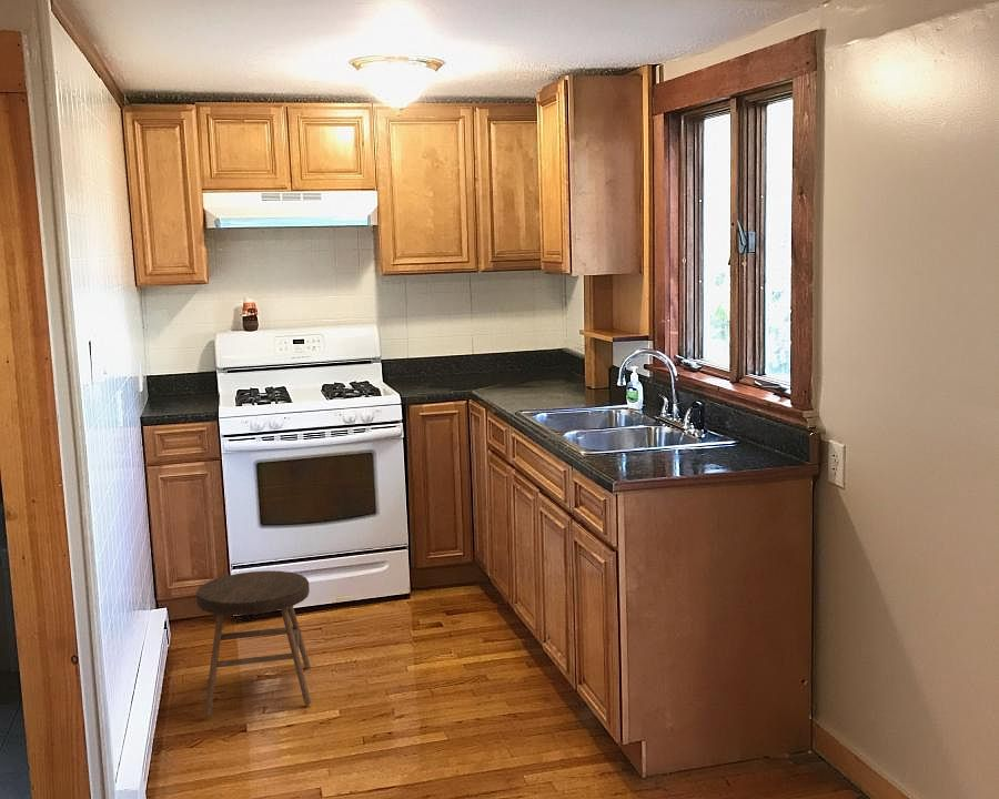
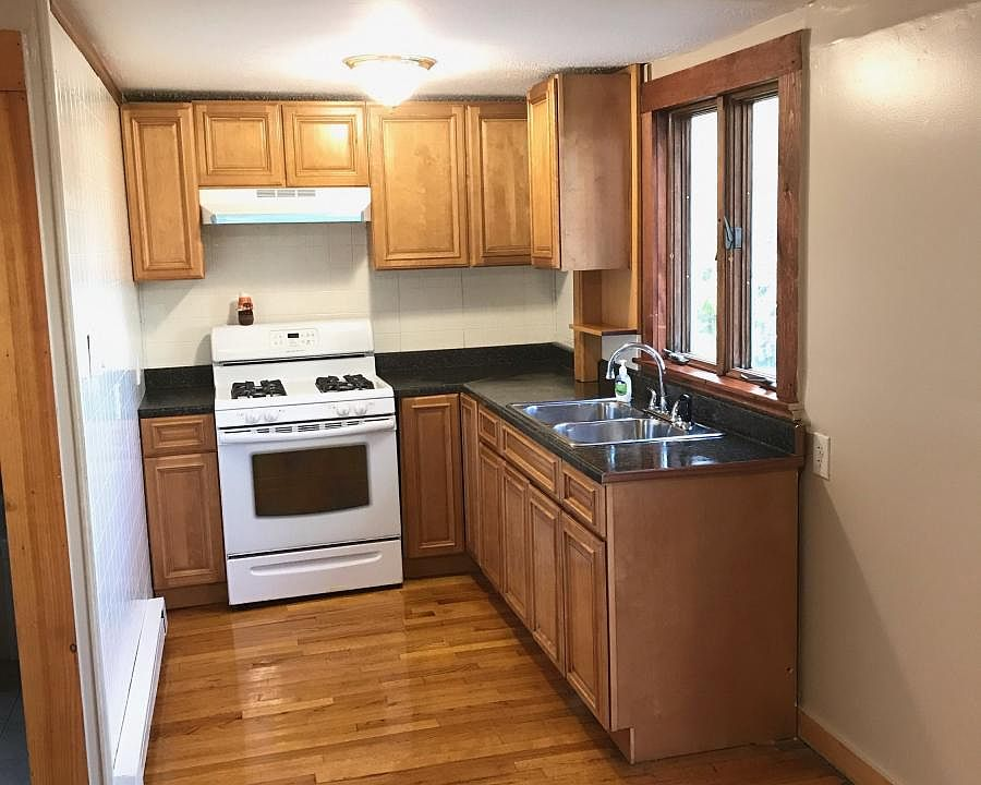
- stool (255, 636)
